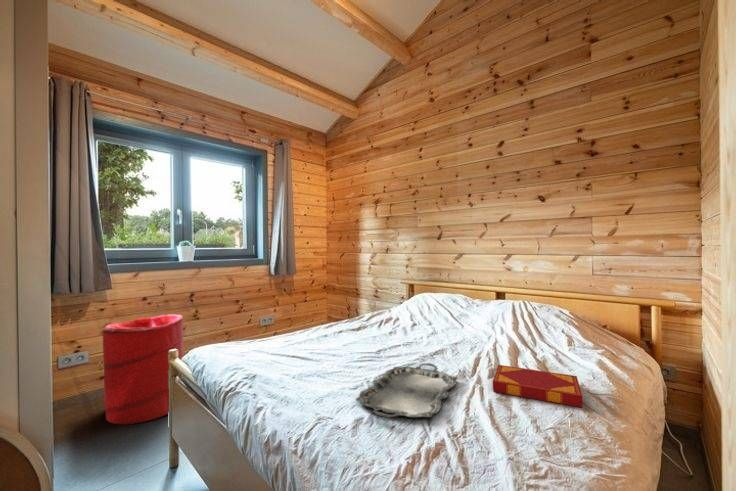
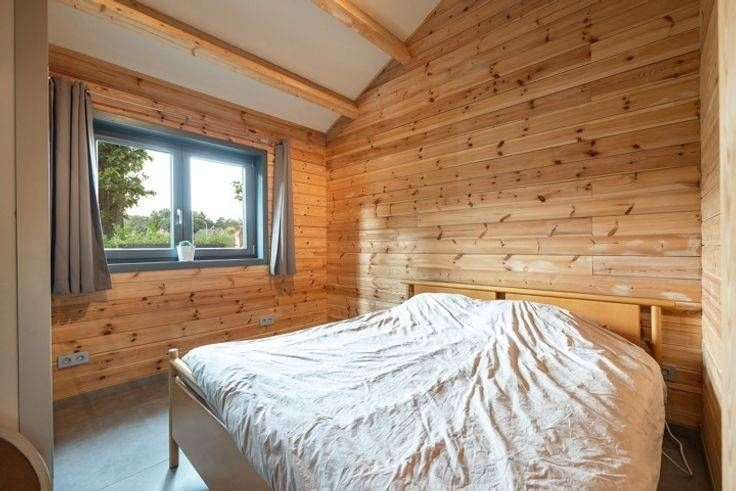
- laundry hamper (145, 362)
- serving tray (409, 388)
- hardback book (535, 383)
